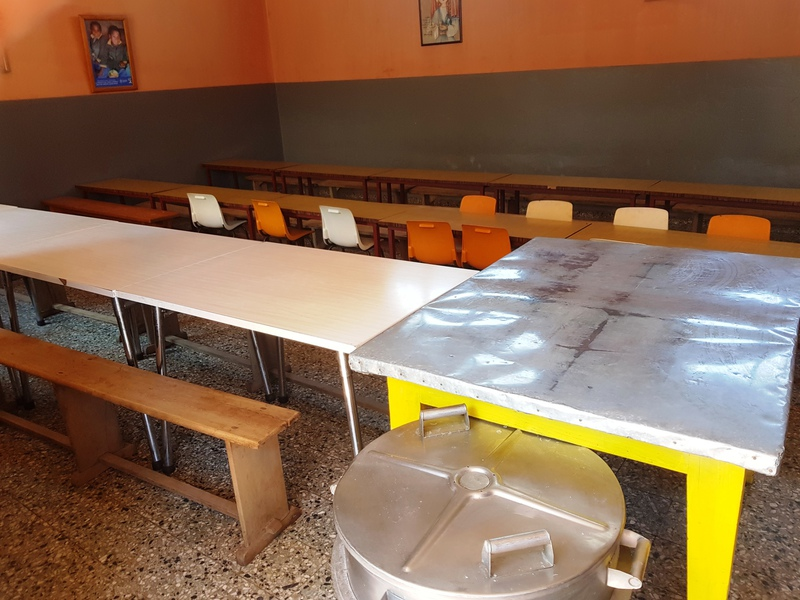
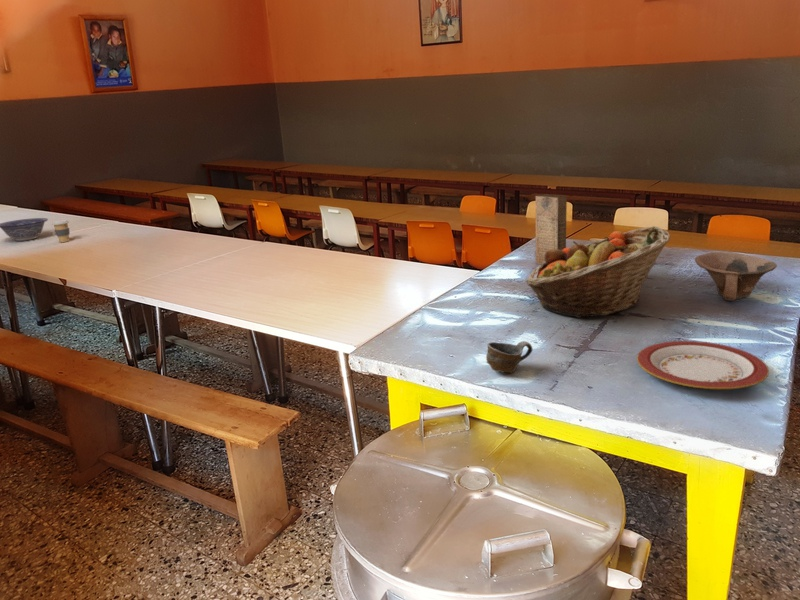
+ plate (699, 366)
+ decorative bowl (24, 230)
+ cup (508, 357)
+ box (550, 230)
+ fruit basket (596, 267)
+ bowl (733, 276)
+ coffee cup (62, 231)
